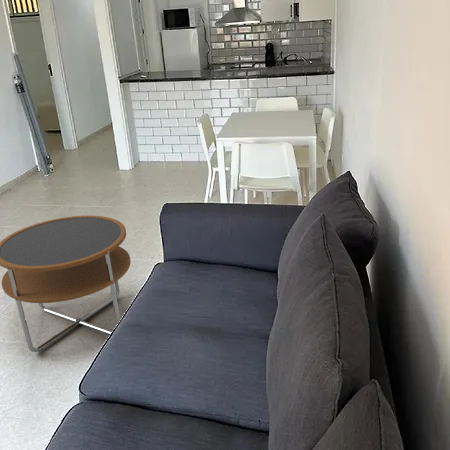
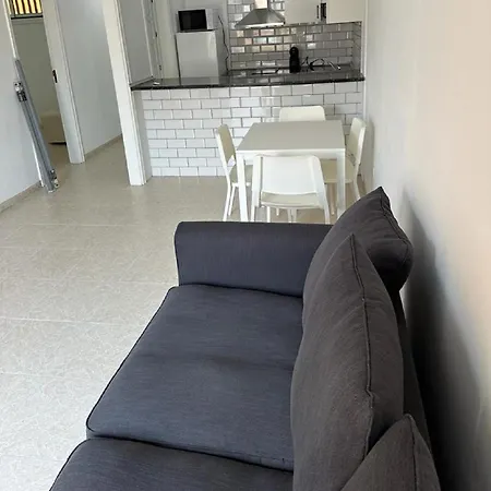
- side table (70, 282)
